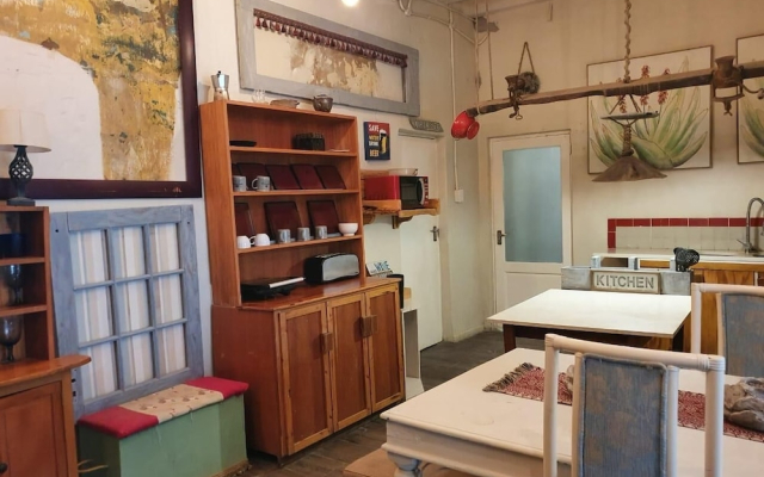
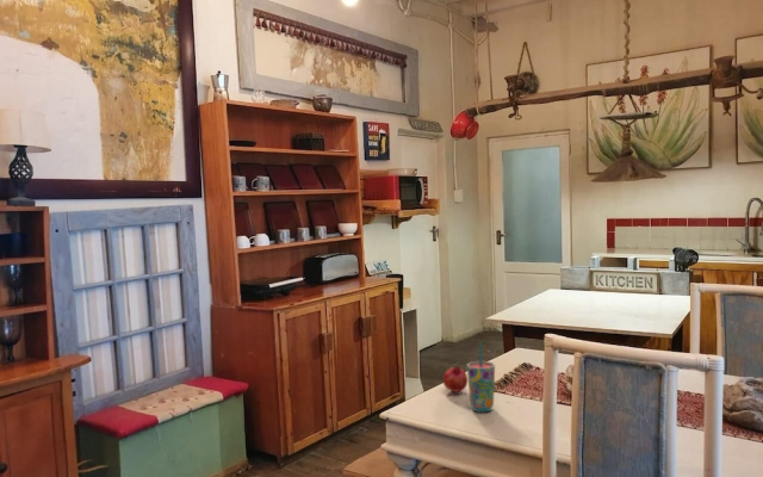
+ fruit (455, 377)
+ cup (480, 376)
